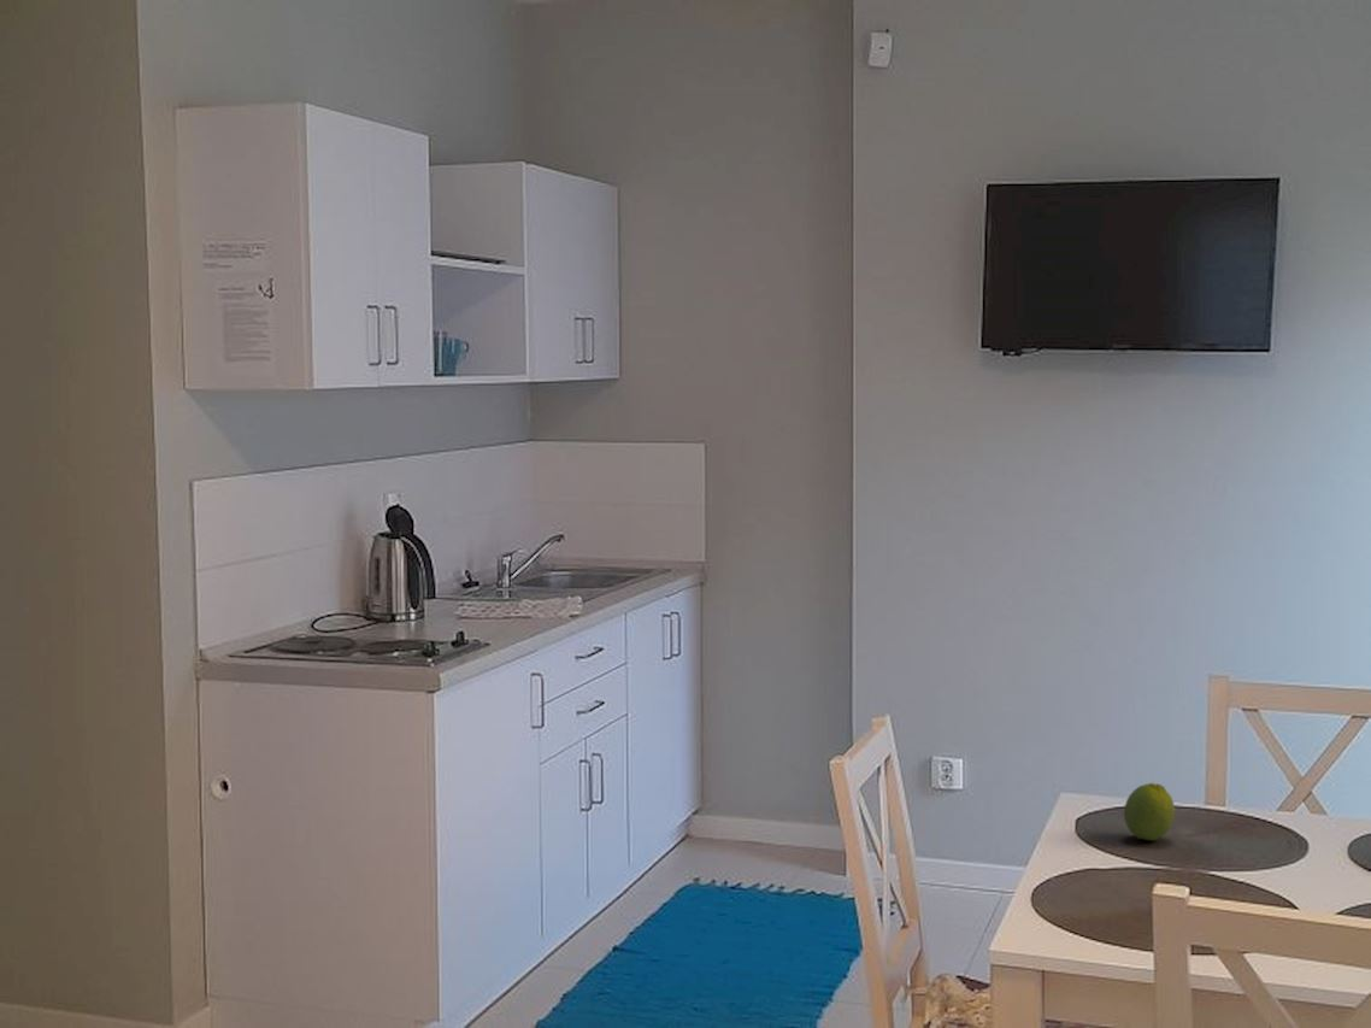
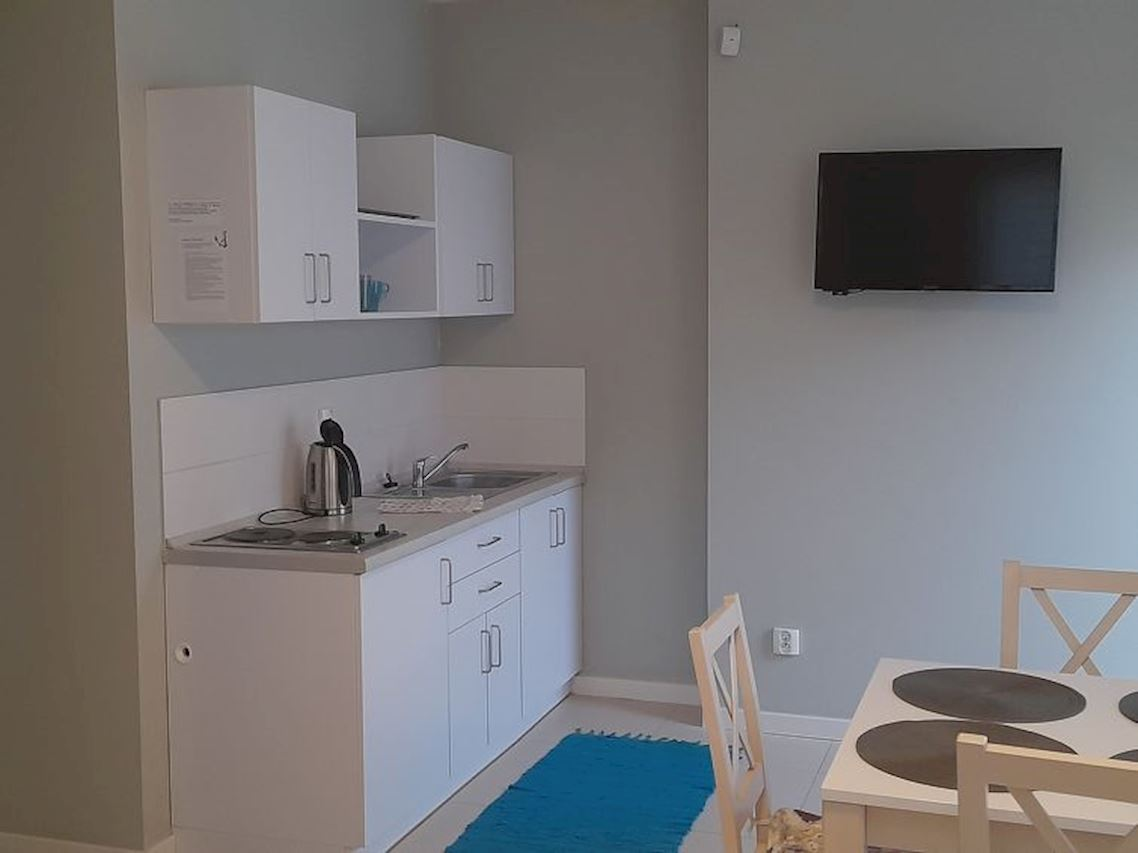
- fruit (1149, 811)
